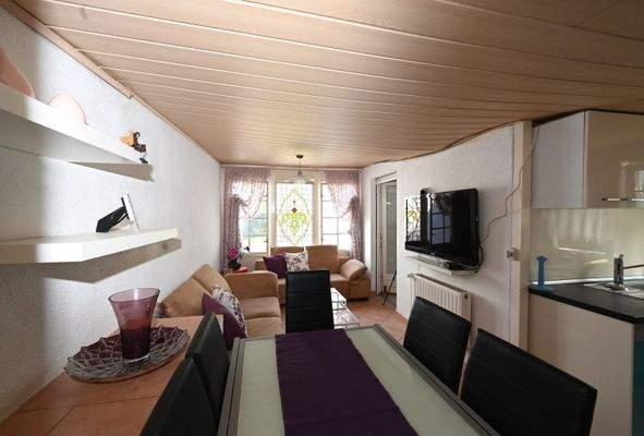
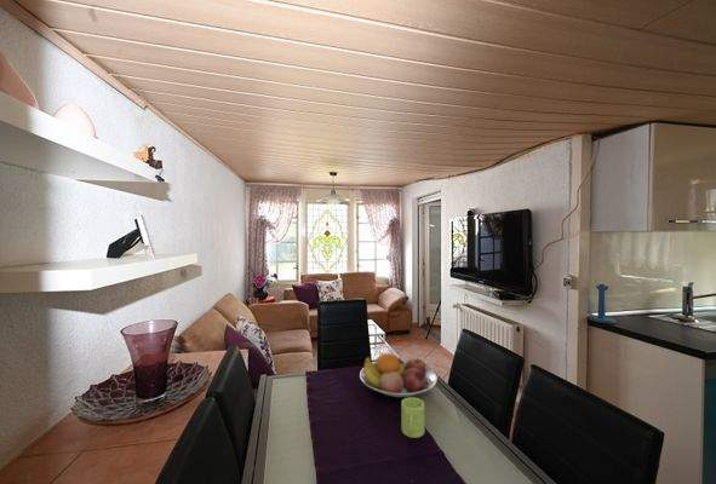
+ mug (412, 419)
+ fruit bowl (397, 371)
